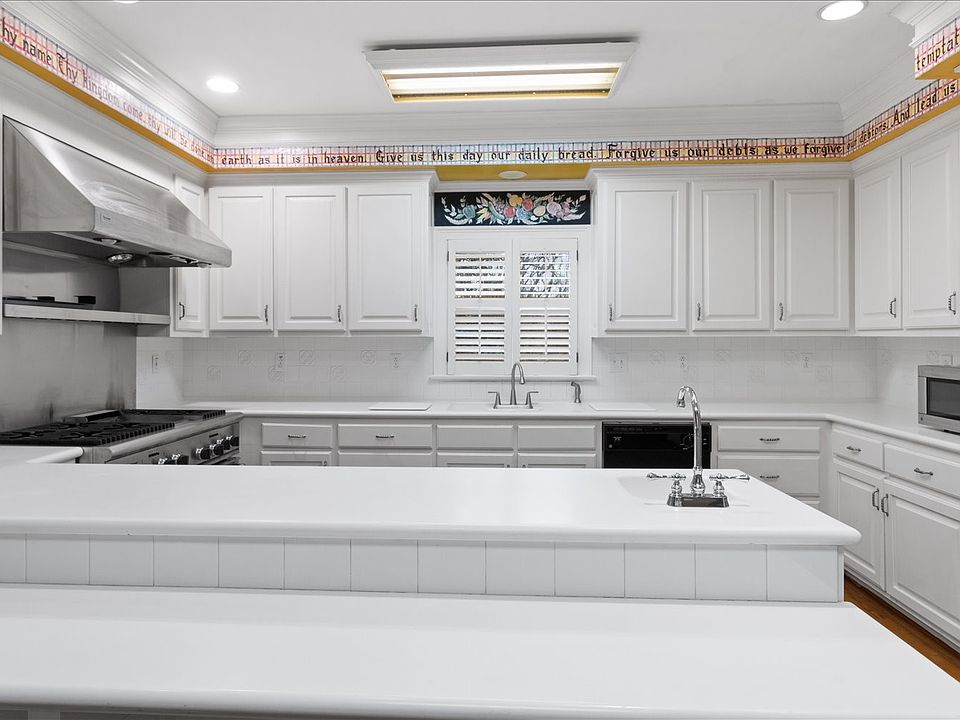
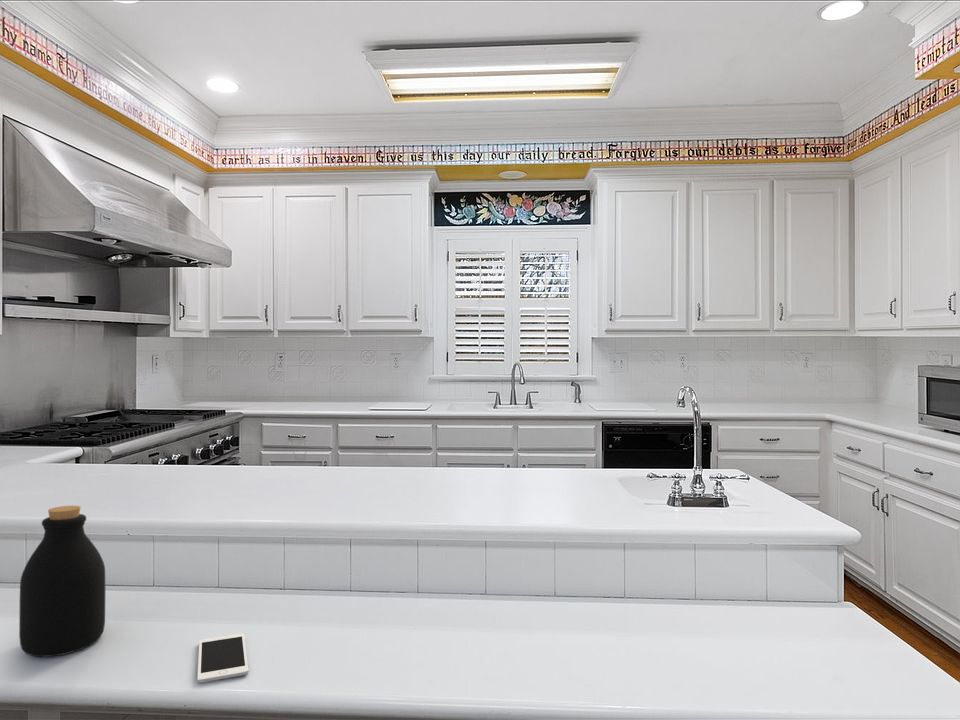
+ cell phone (222, 656)
+ bottle (64, 575)
